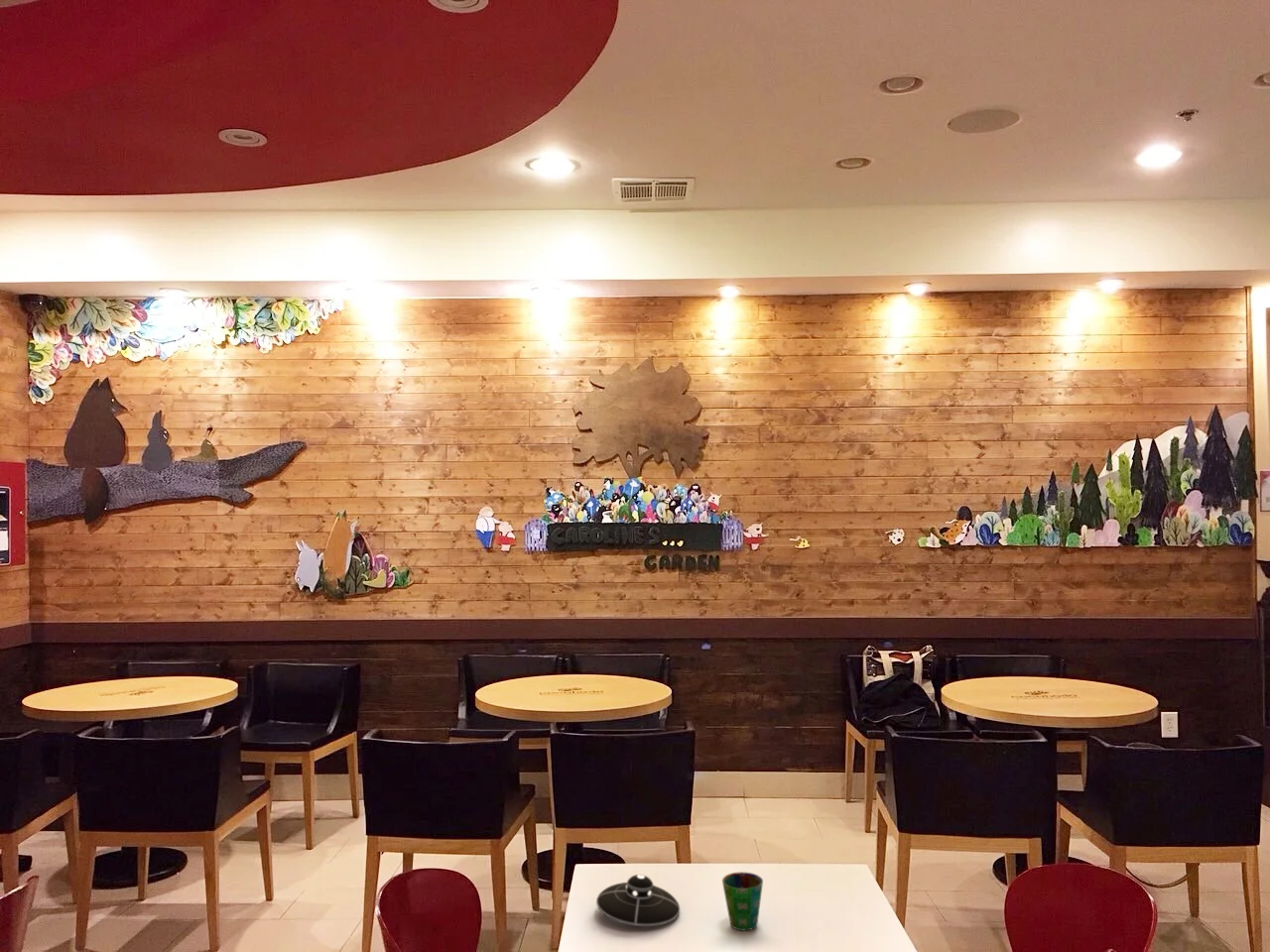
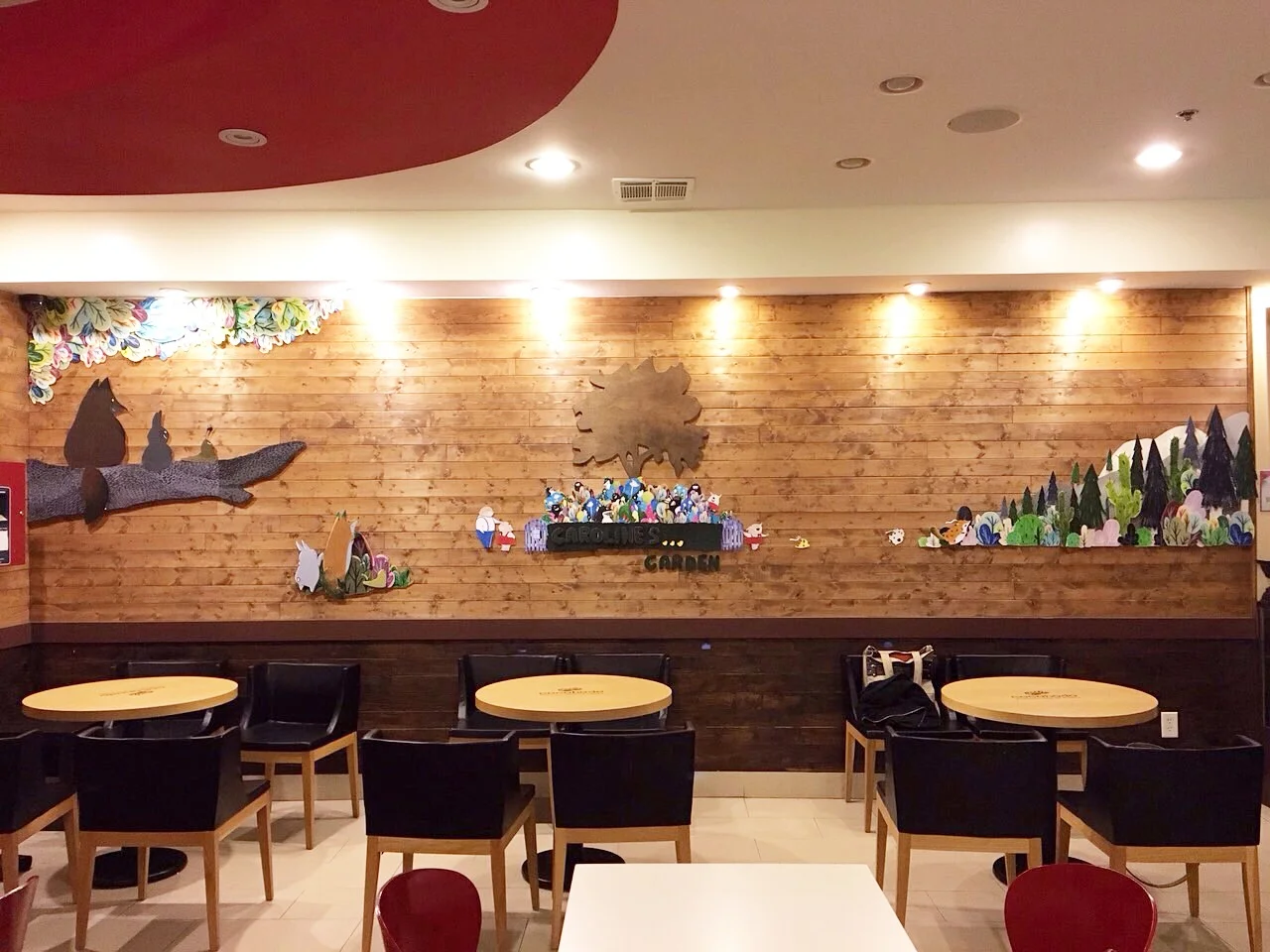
- cup (741, 899)
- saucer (637, 892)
